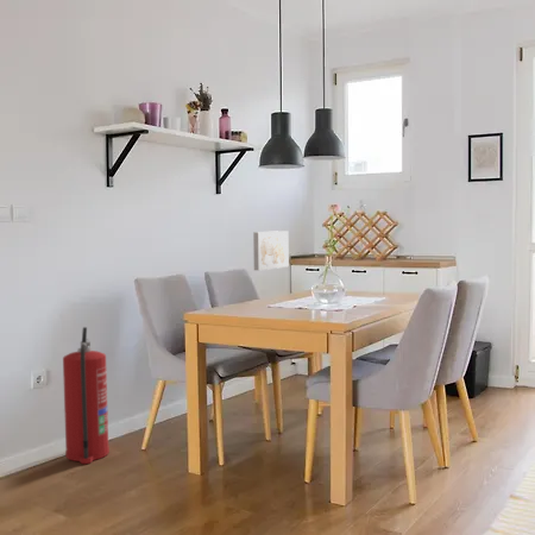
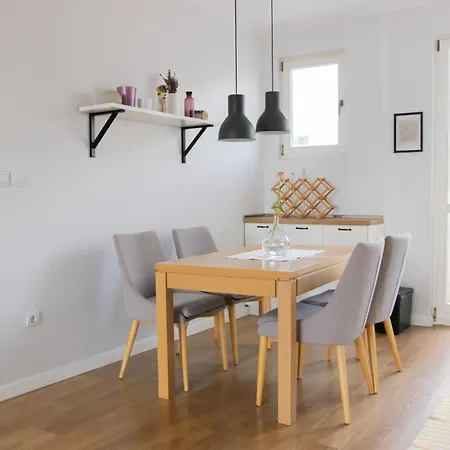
- fire extinguisher (84, 392)
- wall art (271, 250)
